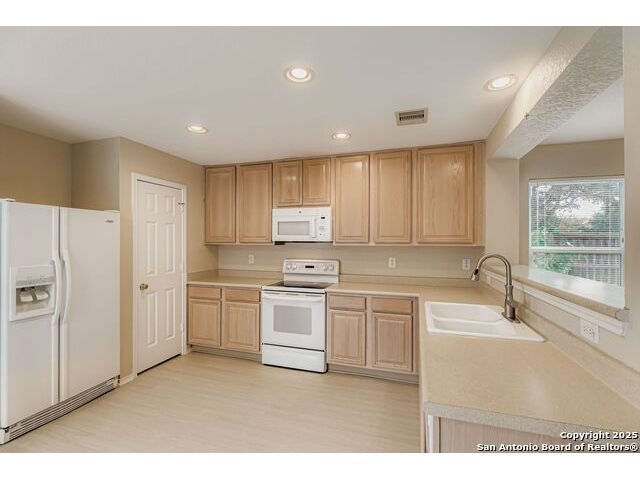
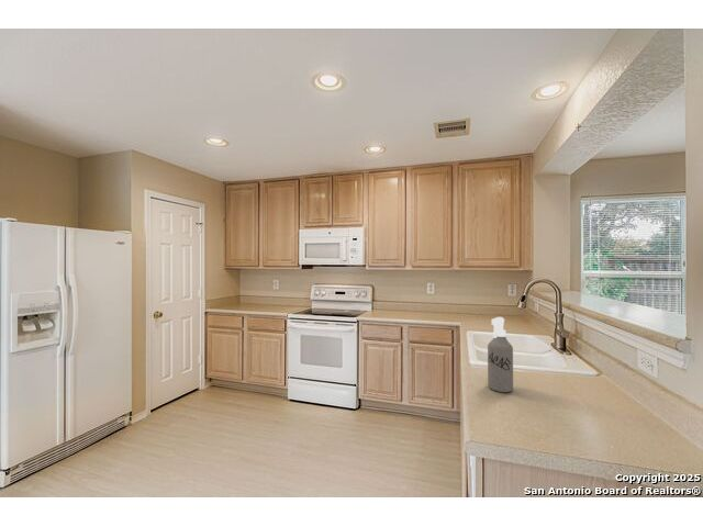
+ spray bottle (499, 354)
